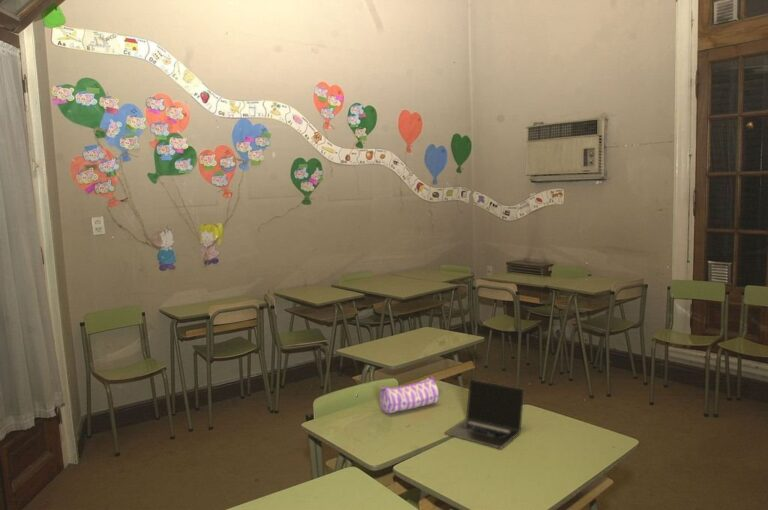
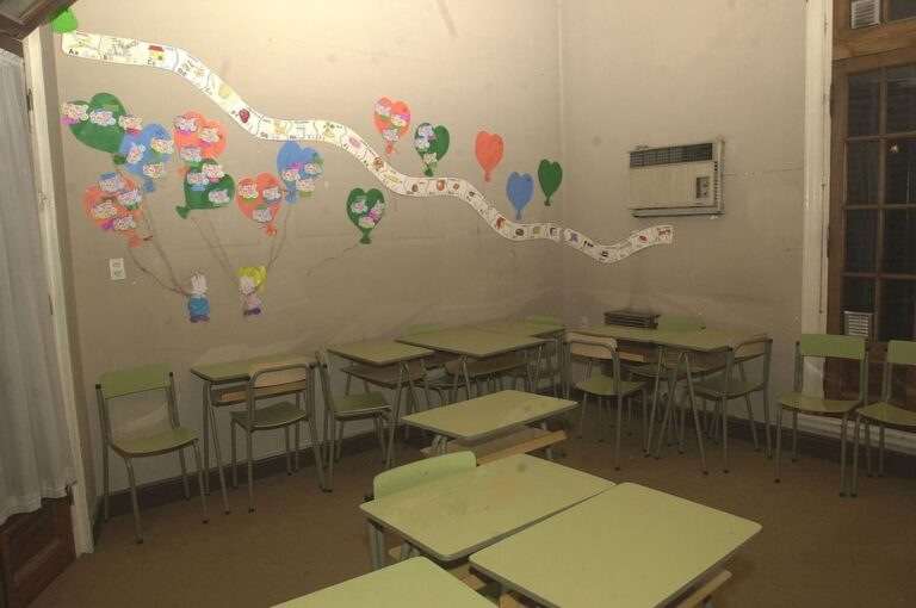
- pencil case (409, 394)
- laptop (506, 416)
